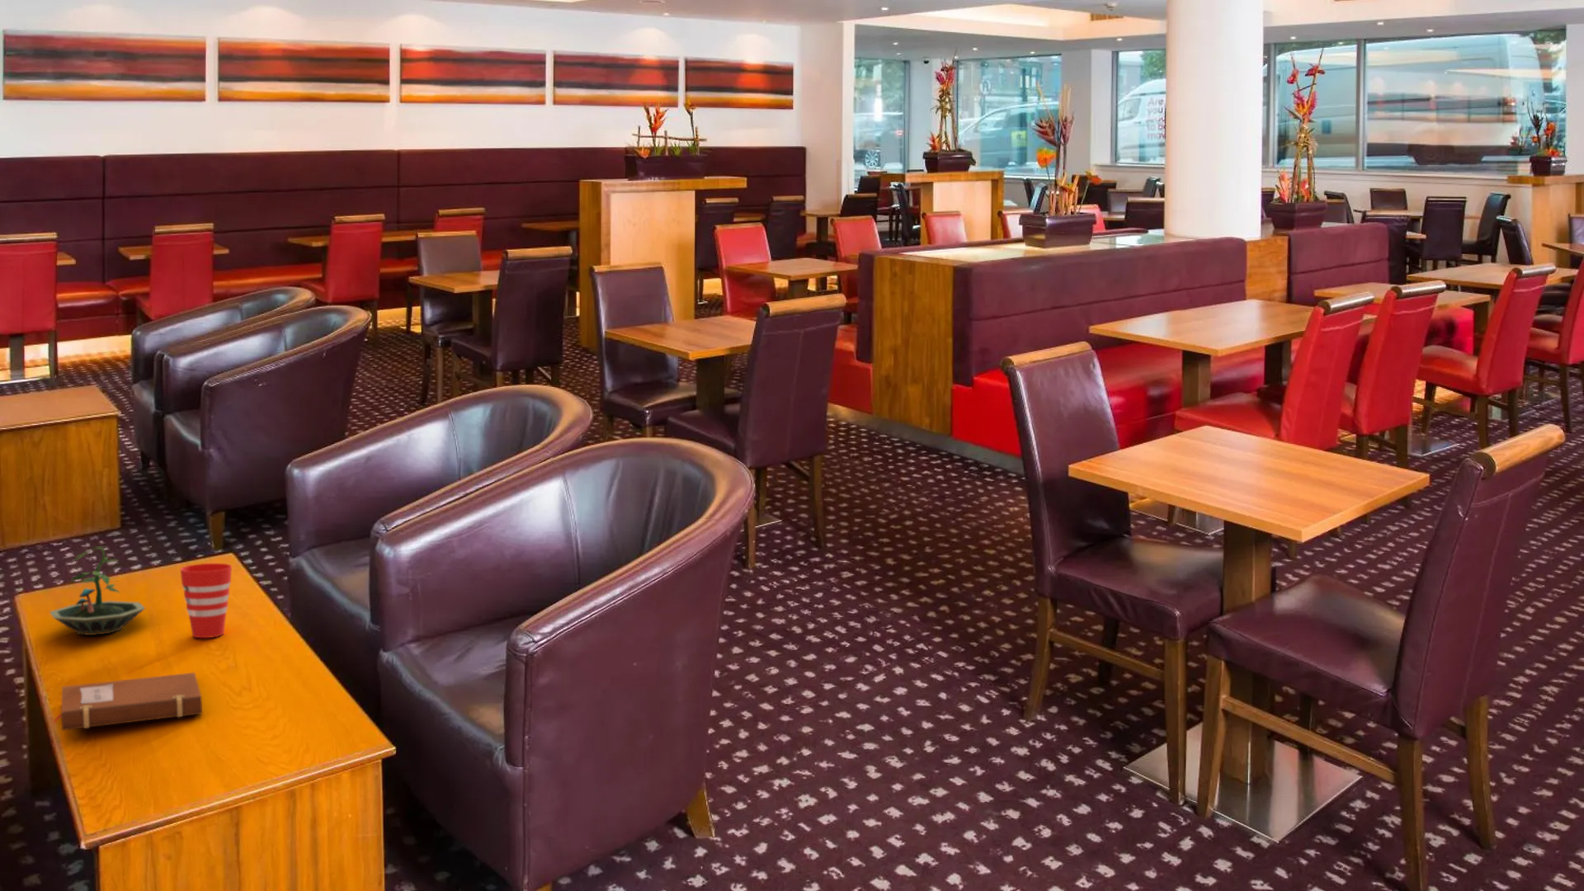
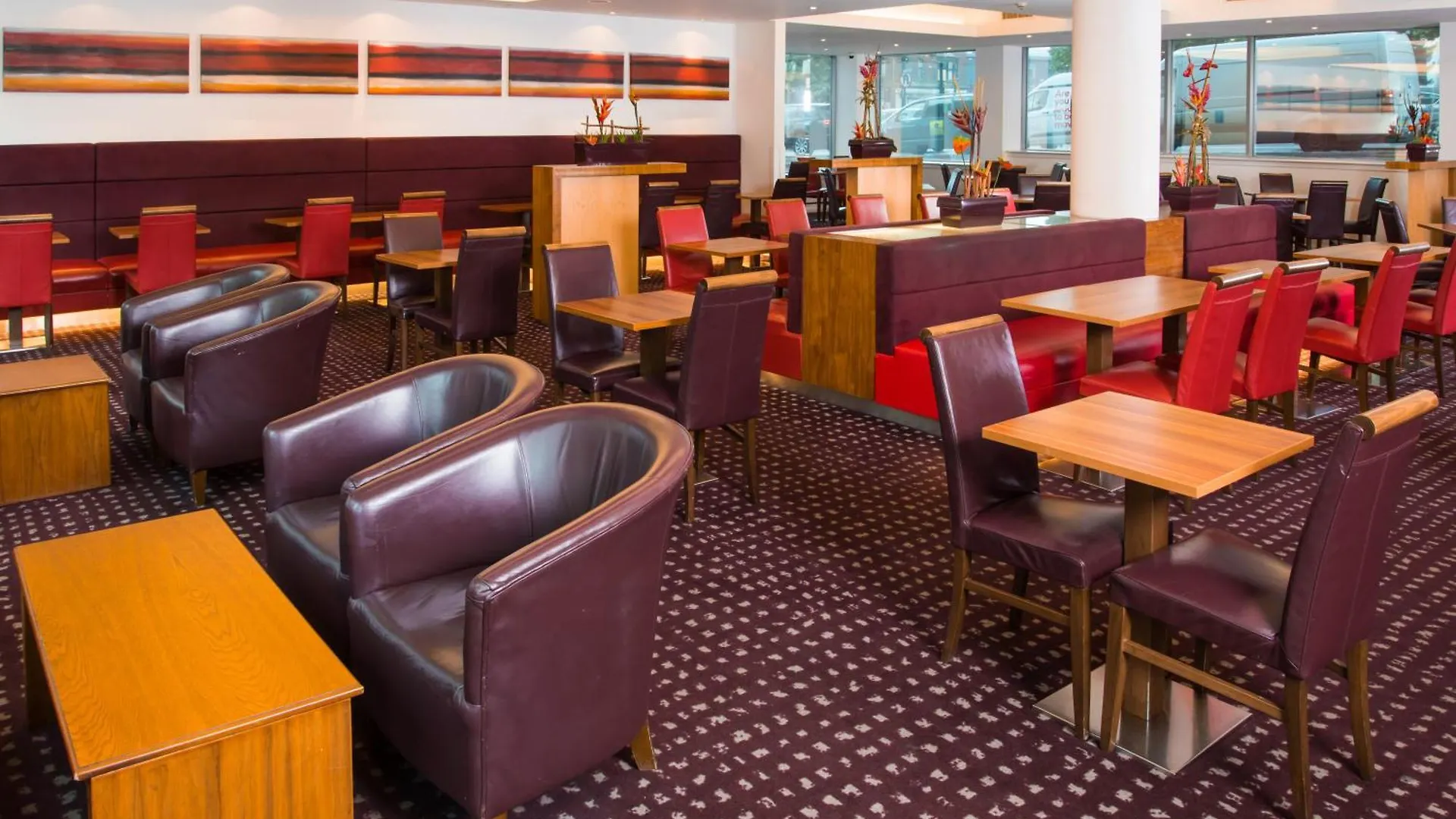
- notebook (128, 702)
- cup (207, 601)
- terrarium (97, 565)
